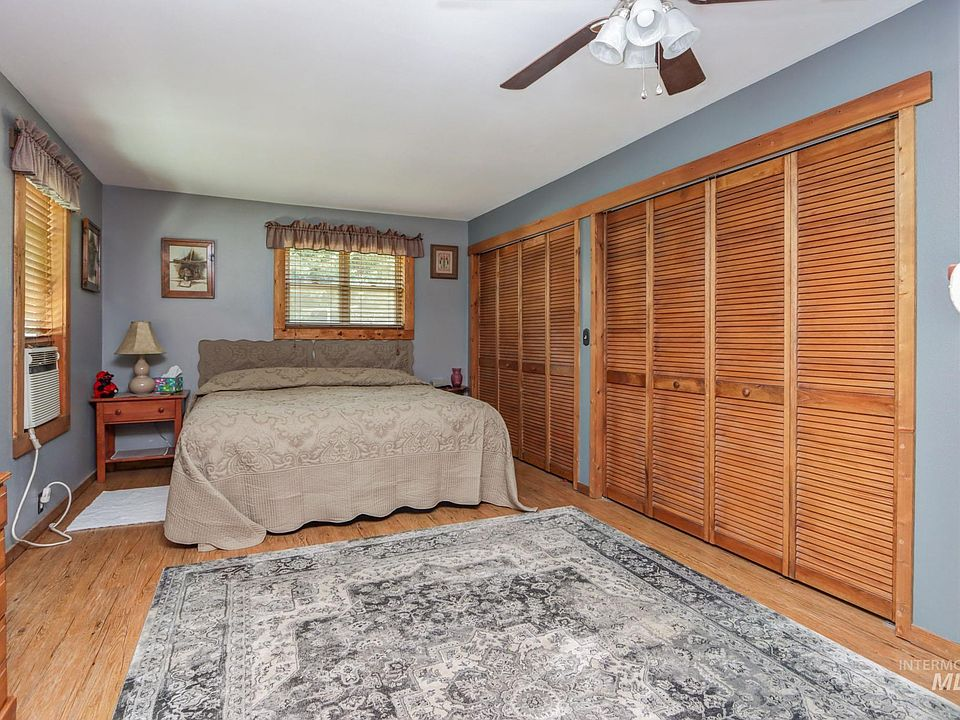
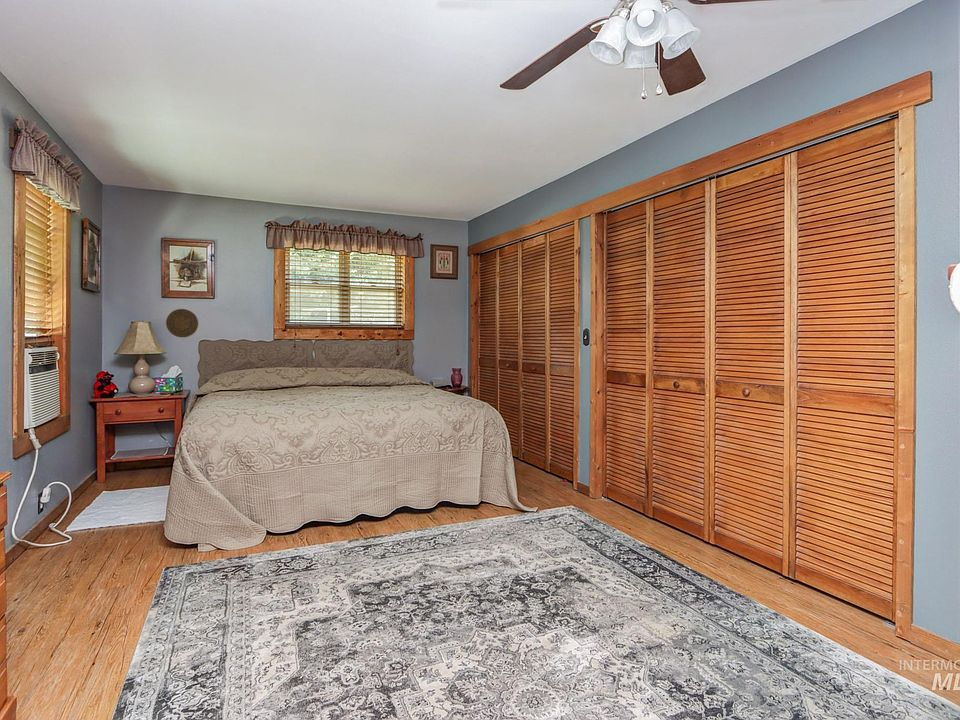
+ decorative plate (182, 323)
